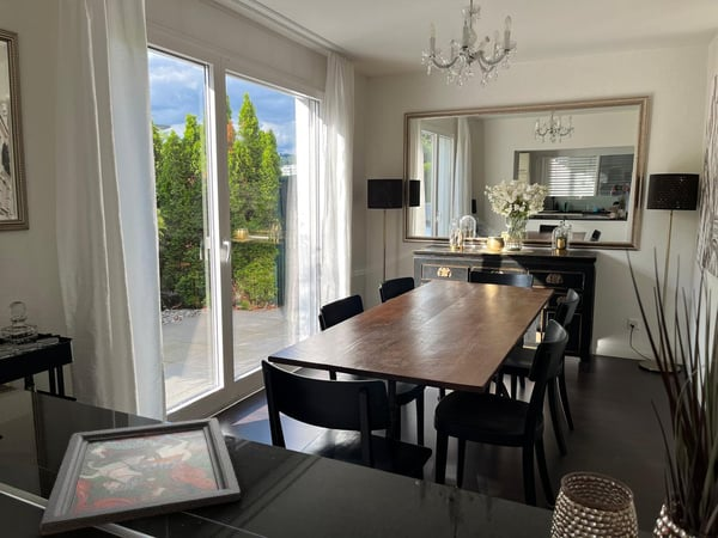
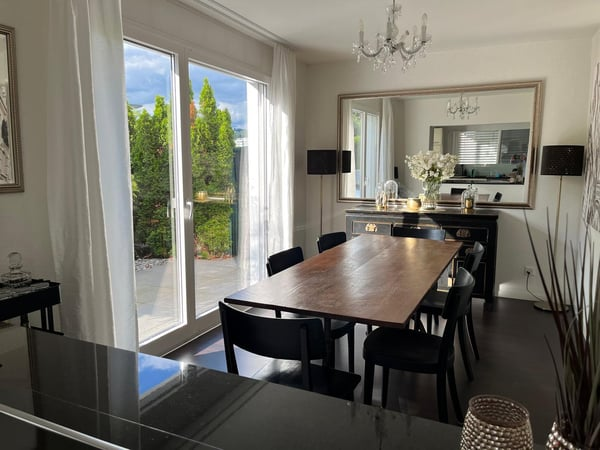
- decorative tray (147, 463)
